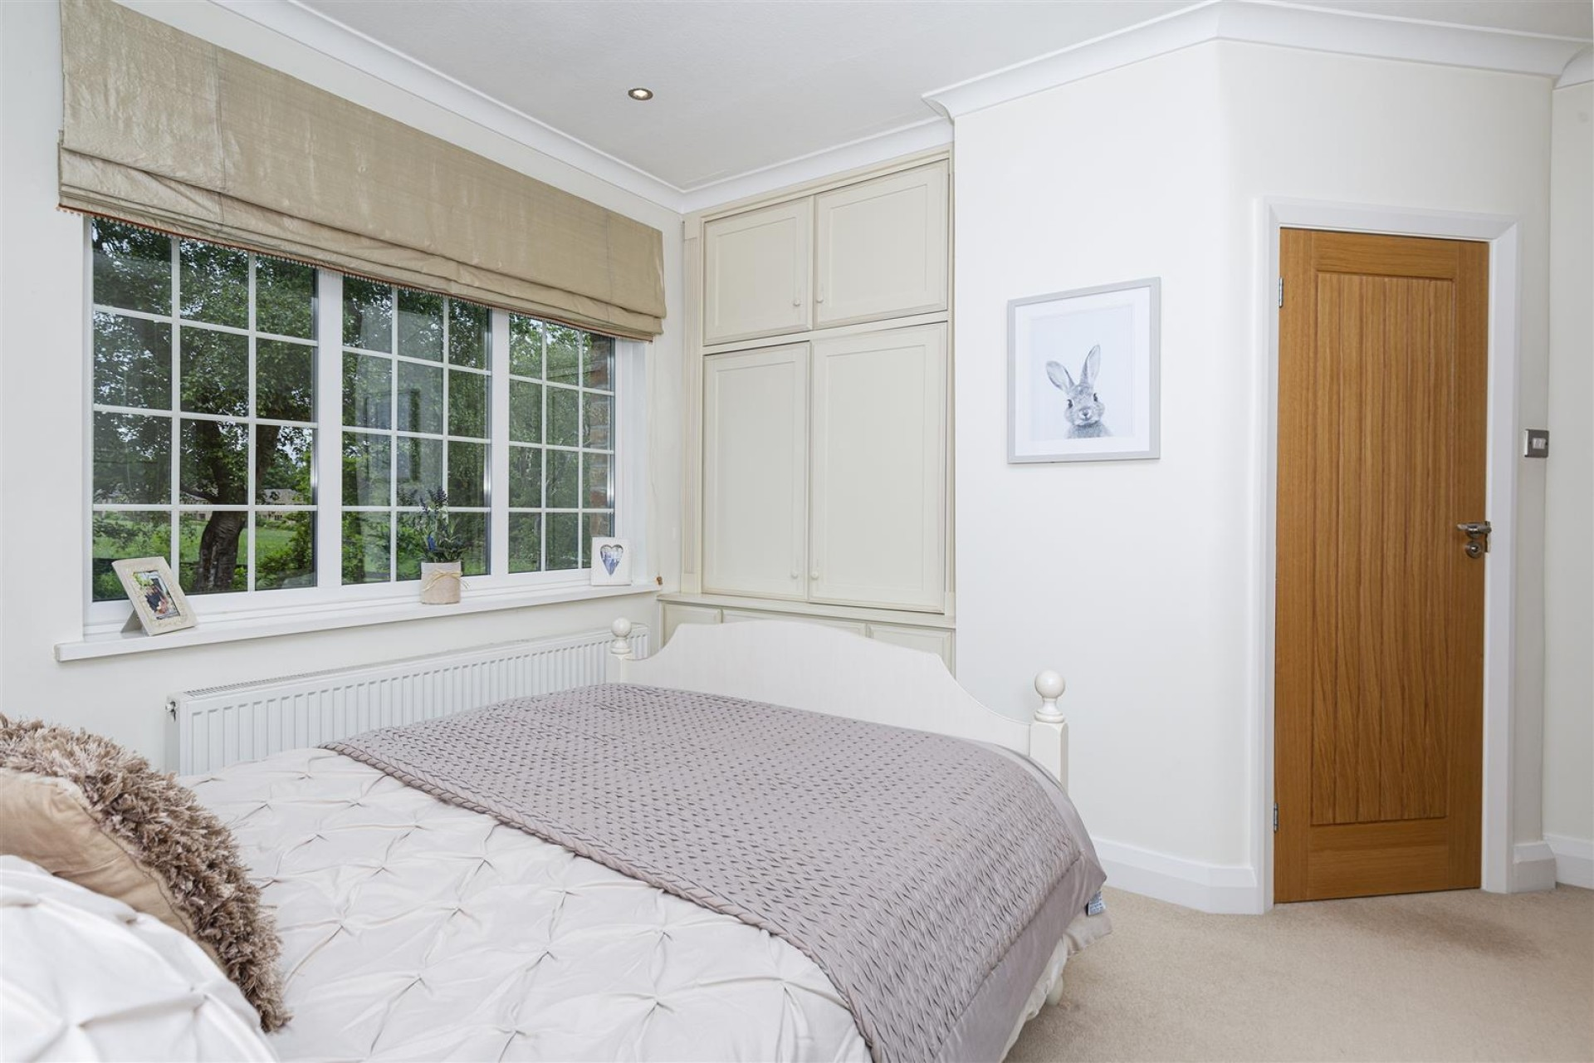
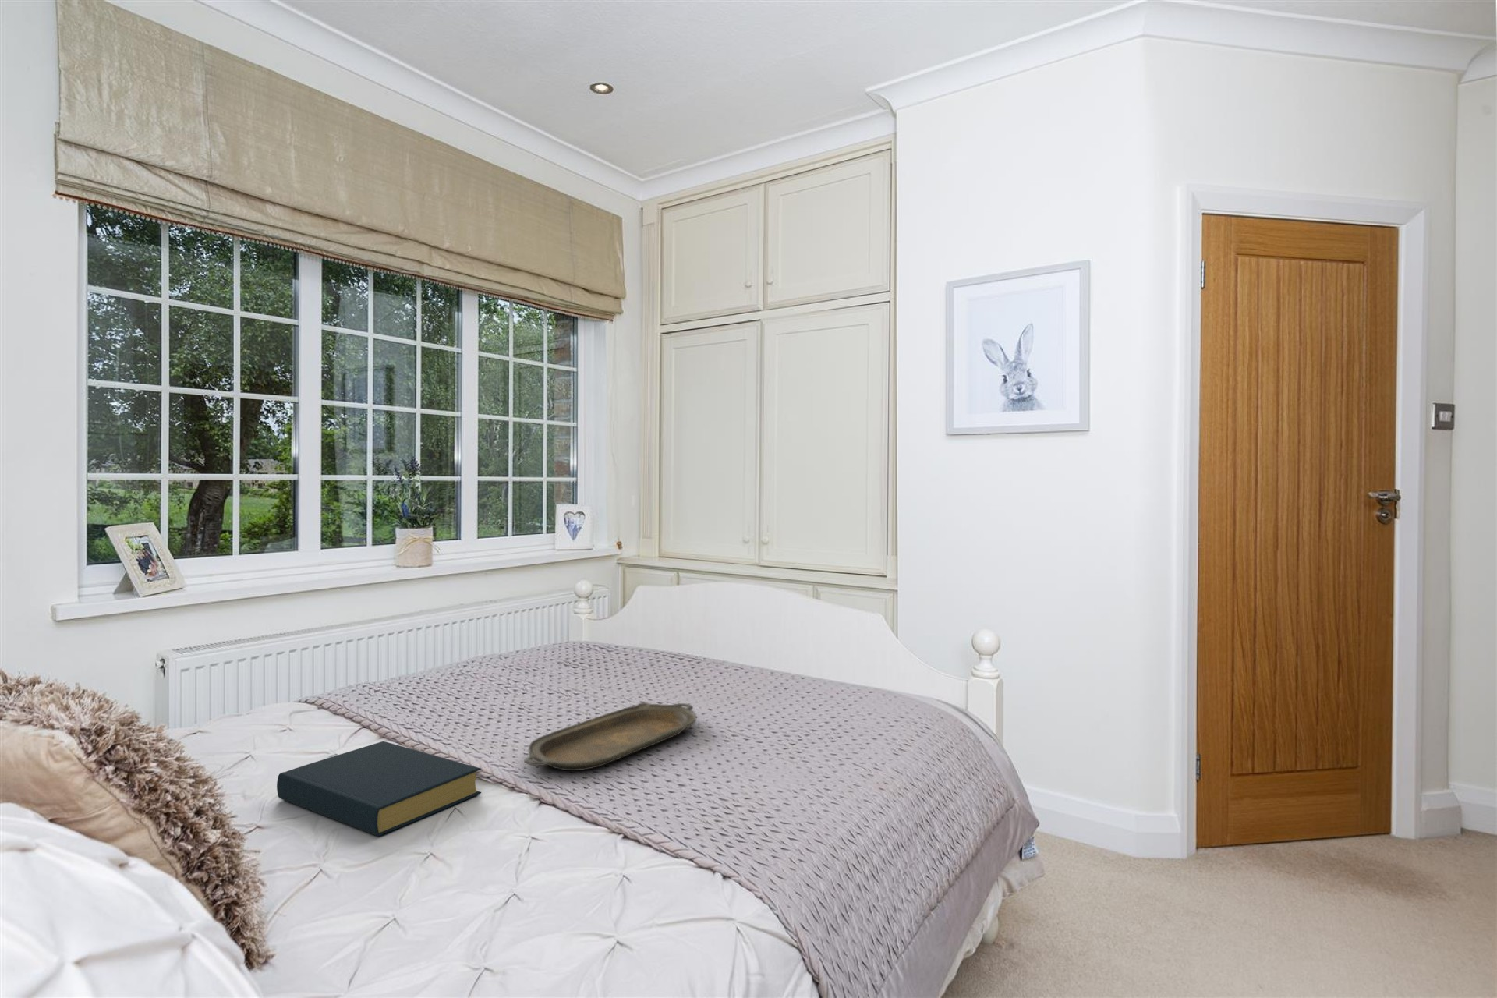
+ serving tray (617, 736)
+ hardback book (380, 784)
